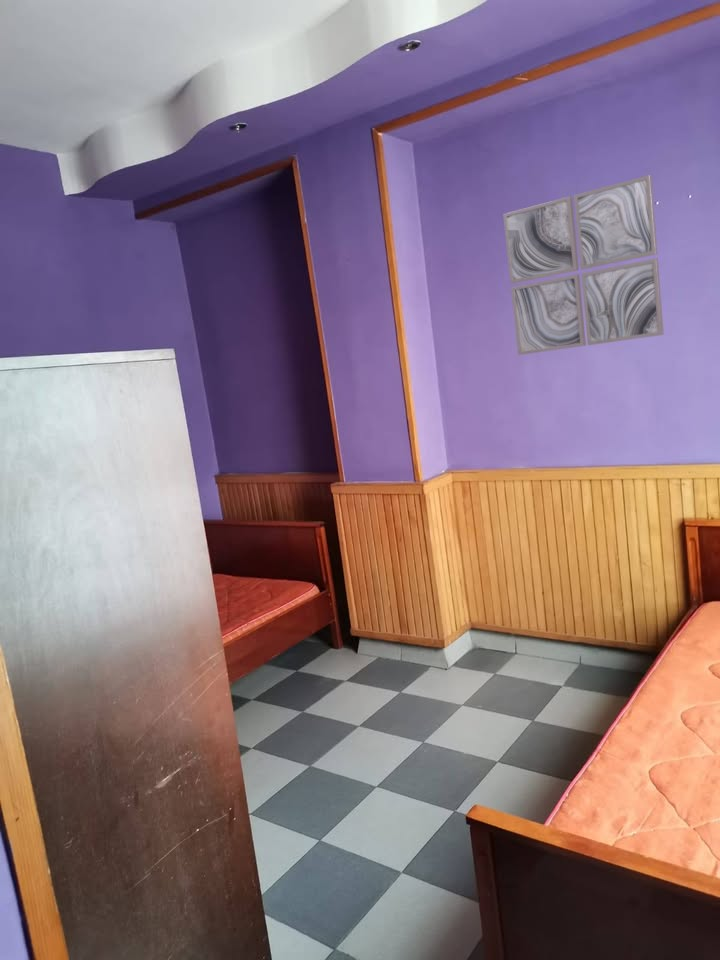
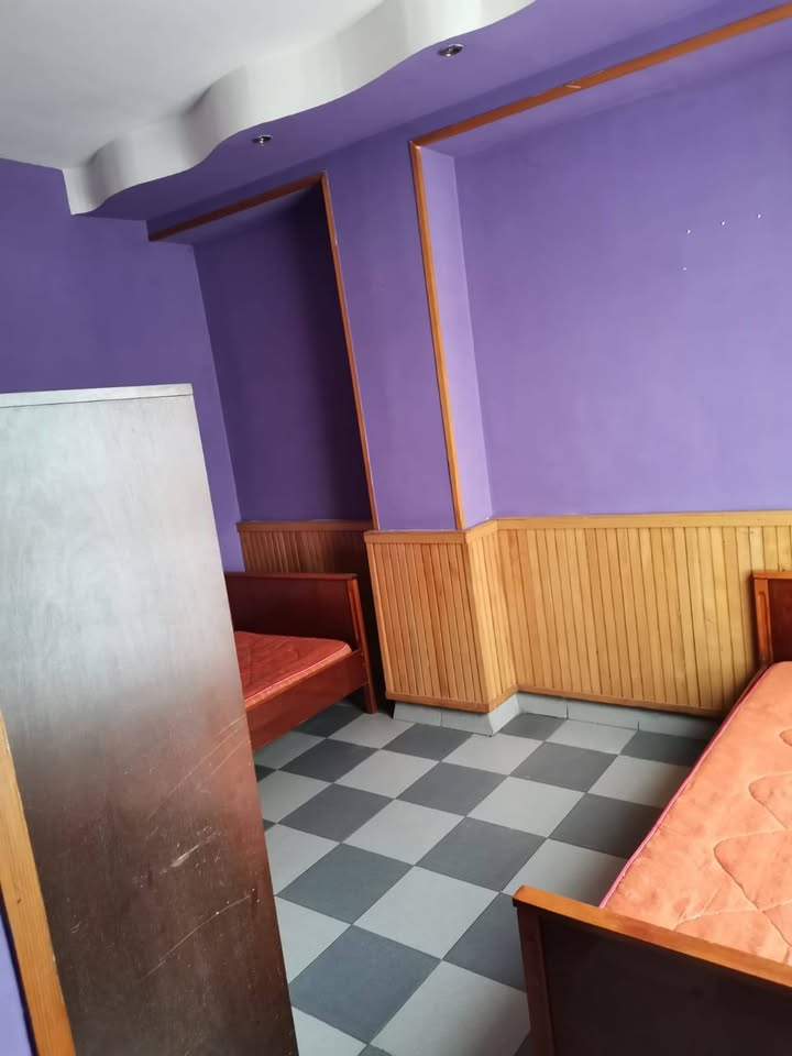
- wall art (581, 273)
